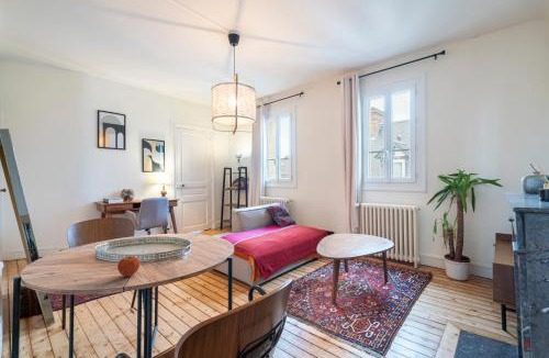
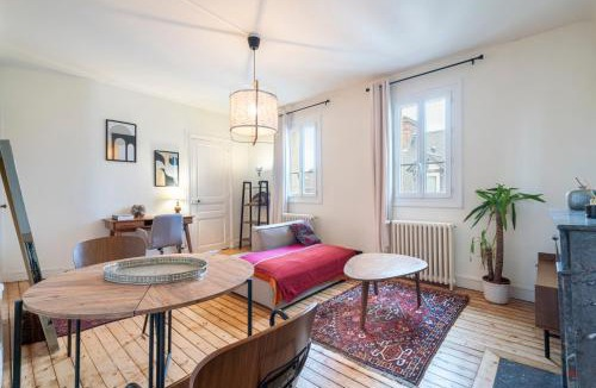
- apple (128, 266)
